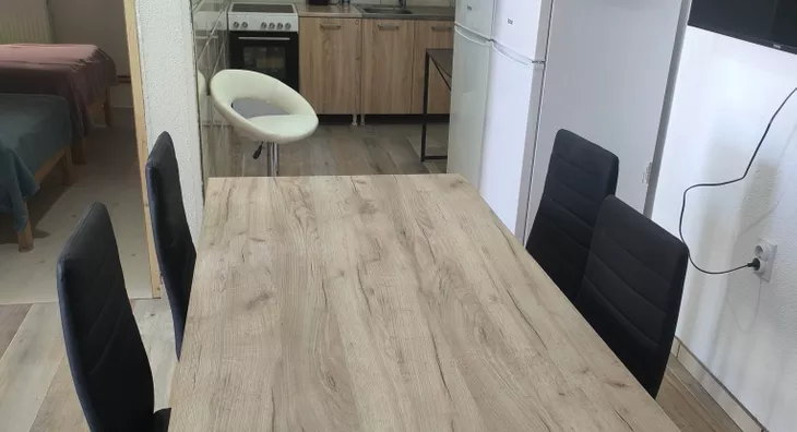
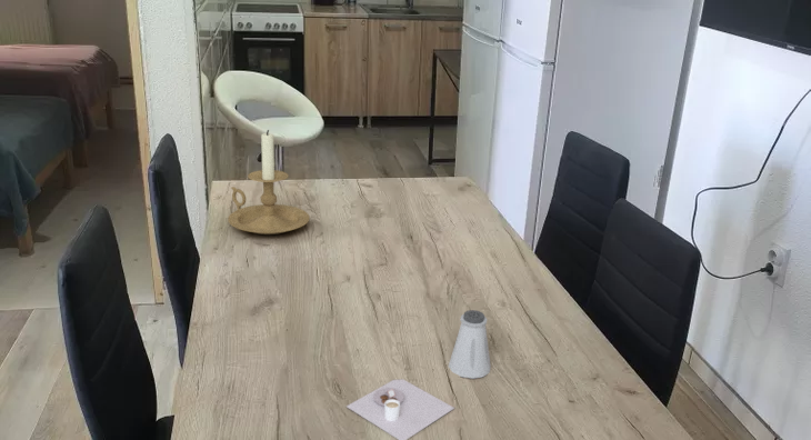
+ candle holder (268, 179)
+ cocoa (400, 400)
+ saltshaker (471, 341)
